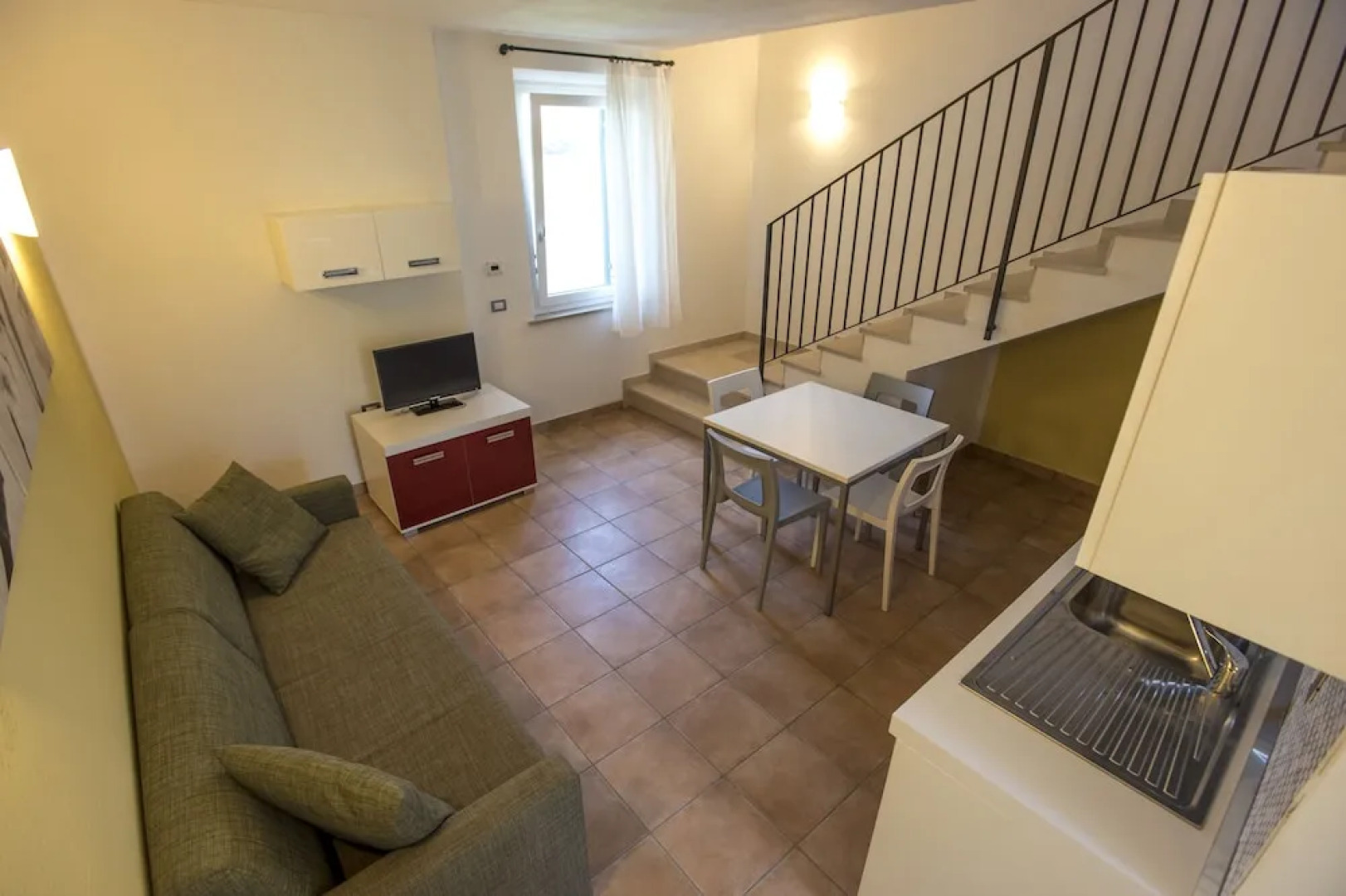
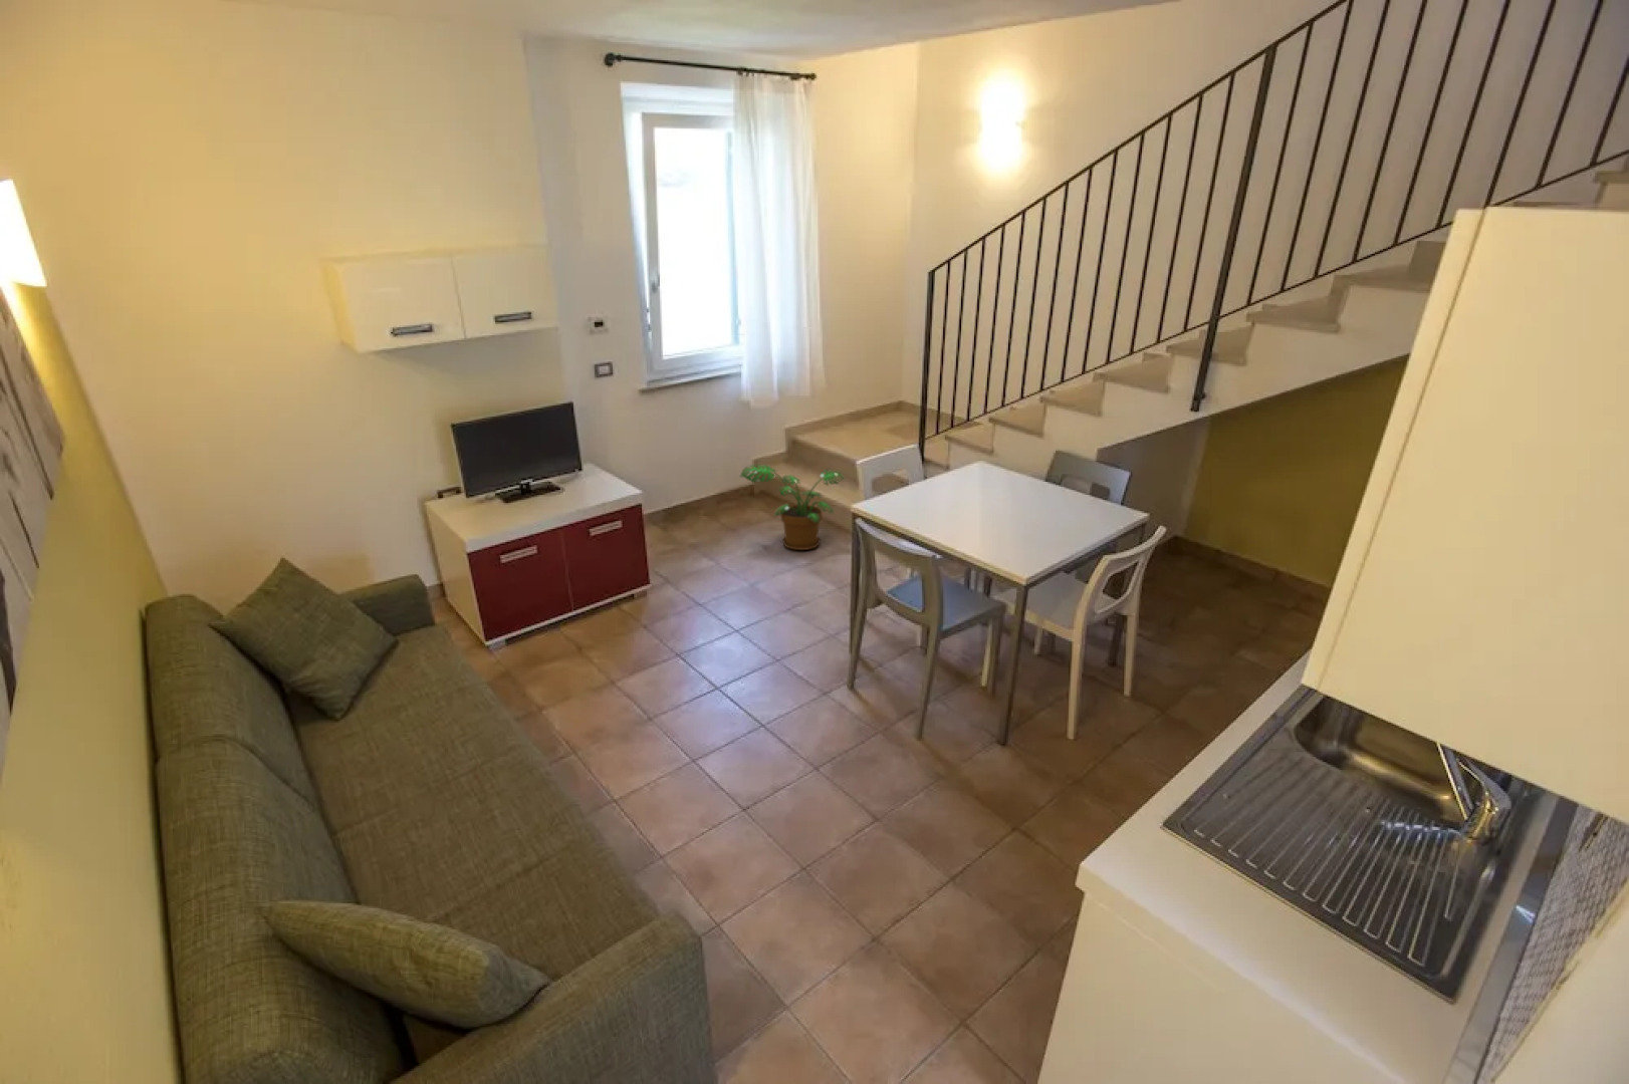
+ potted plant (794, 504)
